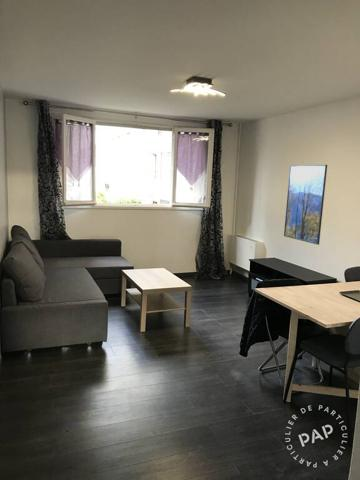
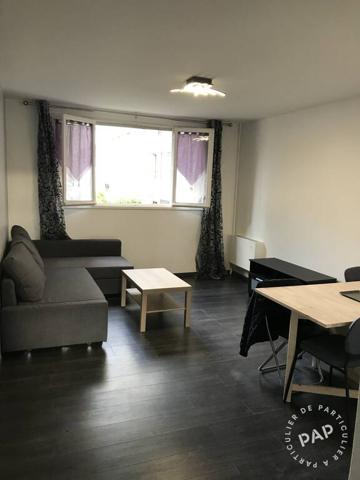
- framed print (303, 203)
